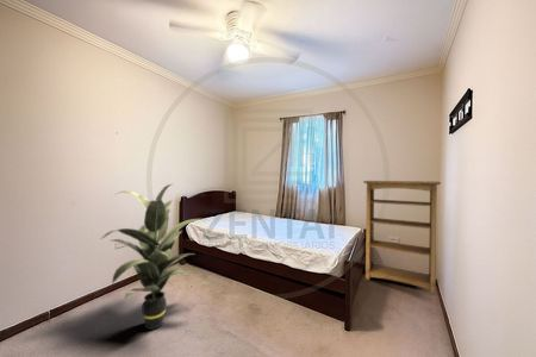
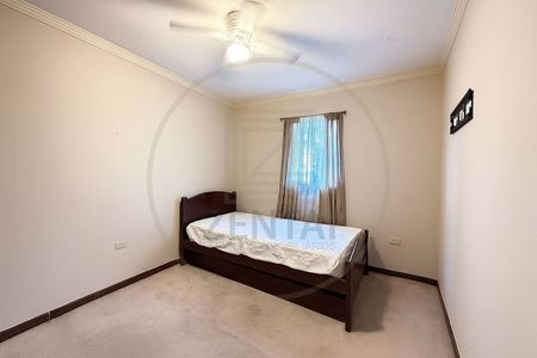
- bookshelf (399, 225)
- indoor plant (156, 255)
